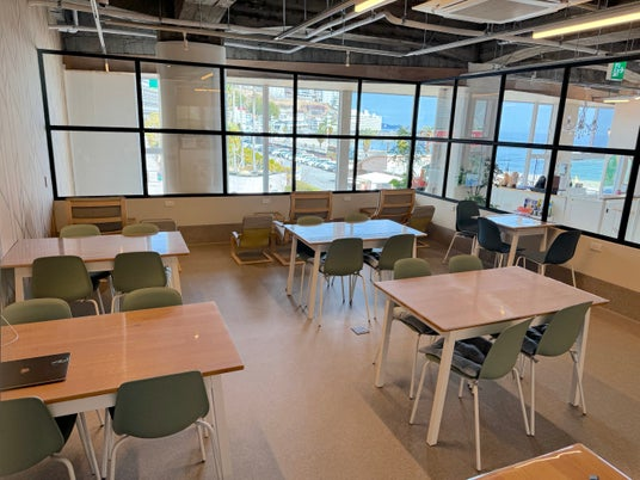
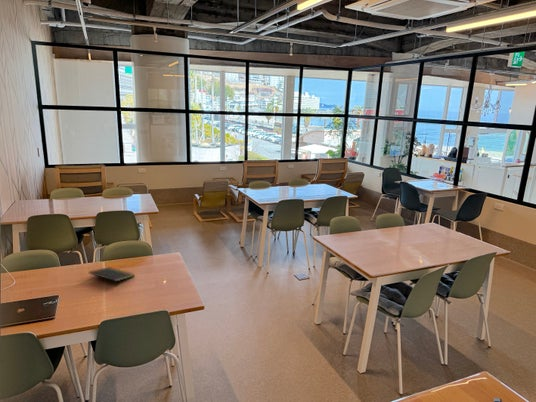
+ notepad (112, 273)
